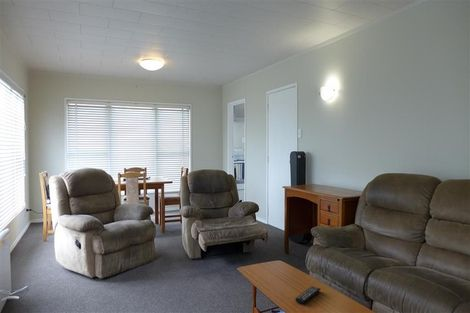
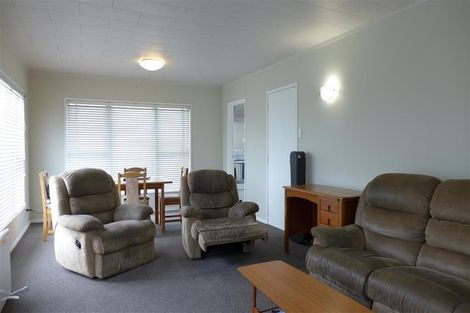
- remote control (308, 294)
